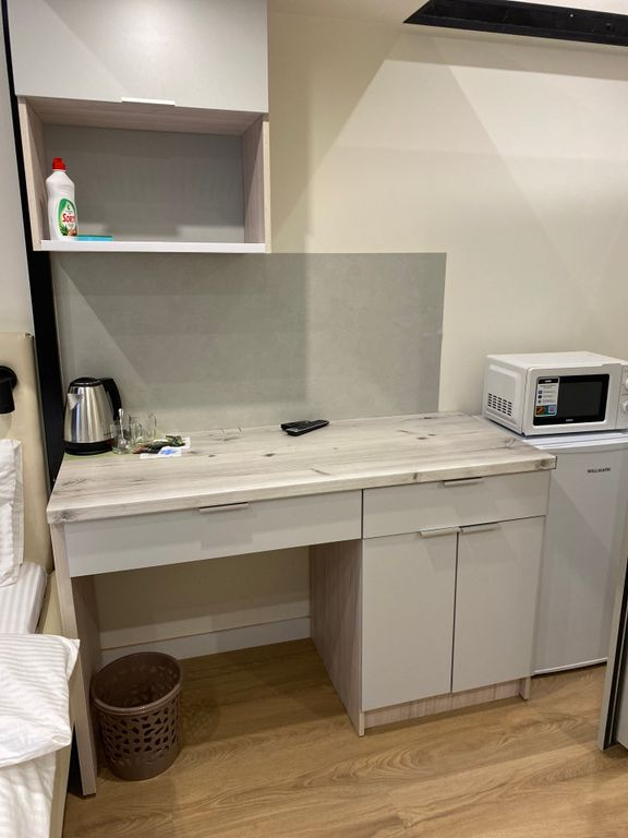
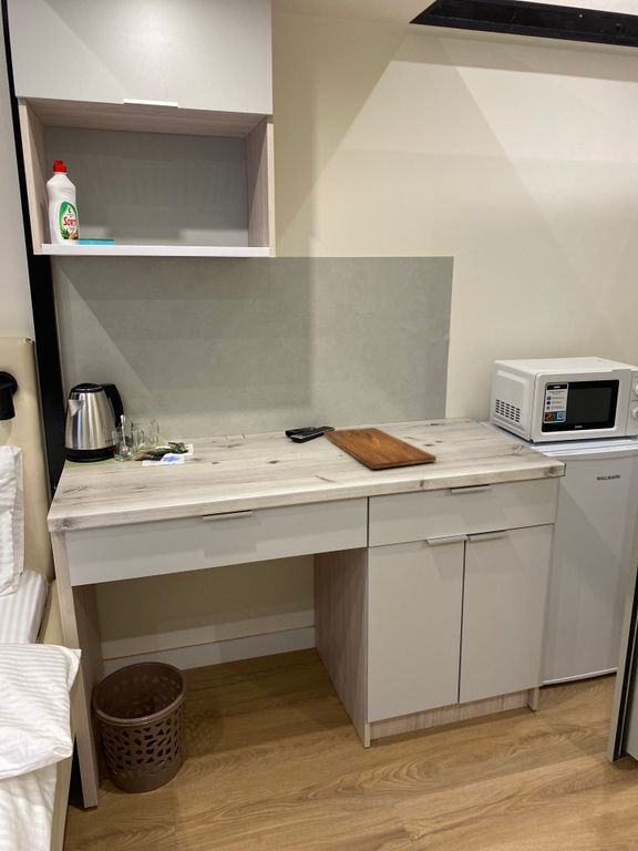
+ cutting board (373, 445)
